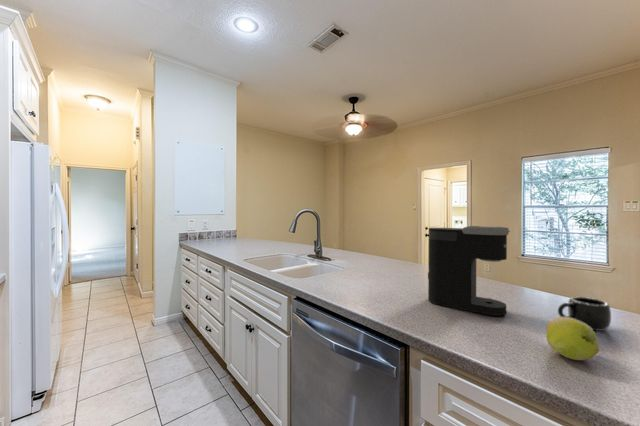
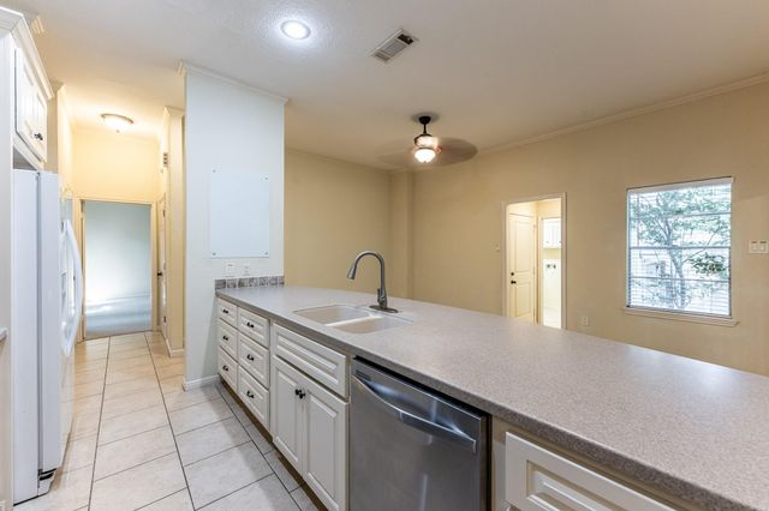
- coffee maker (465, 266)
- mug (583, 312)
- fruit (571, 338)
